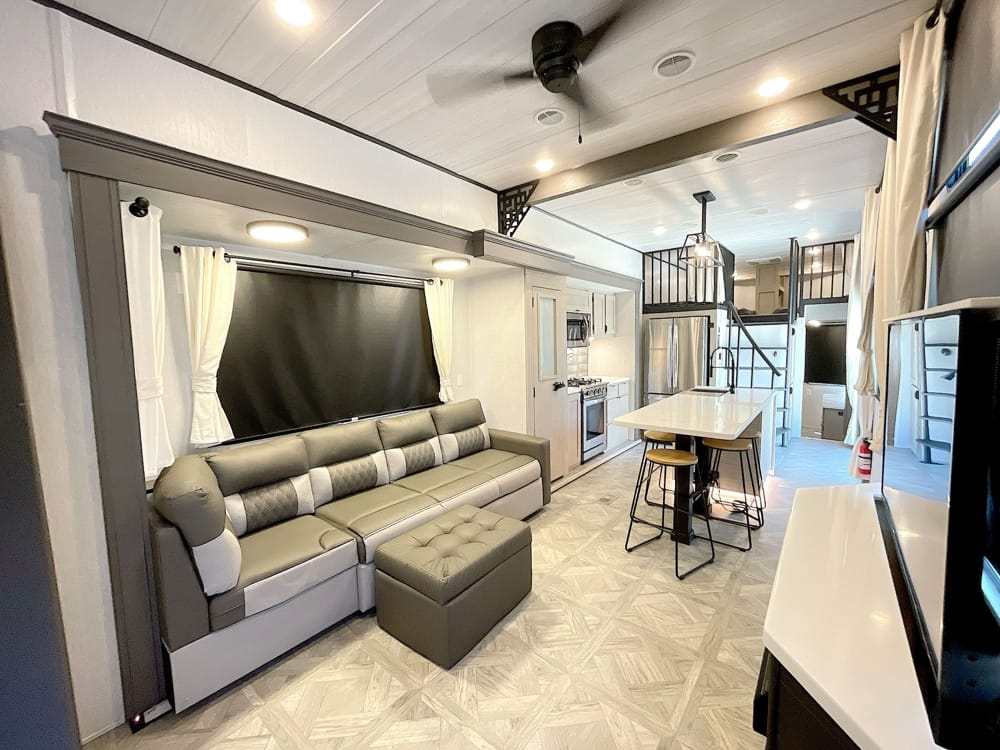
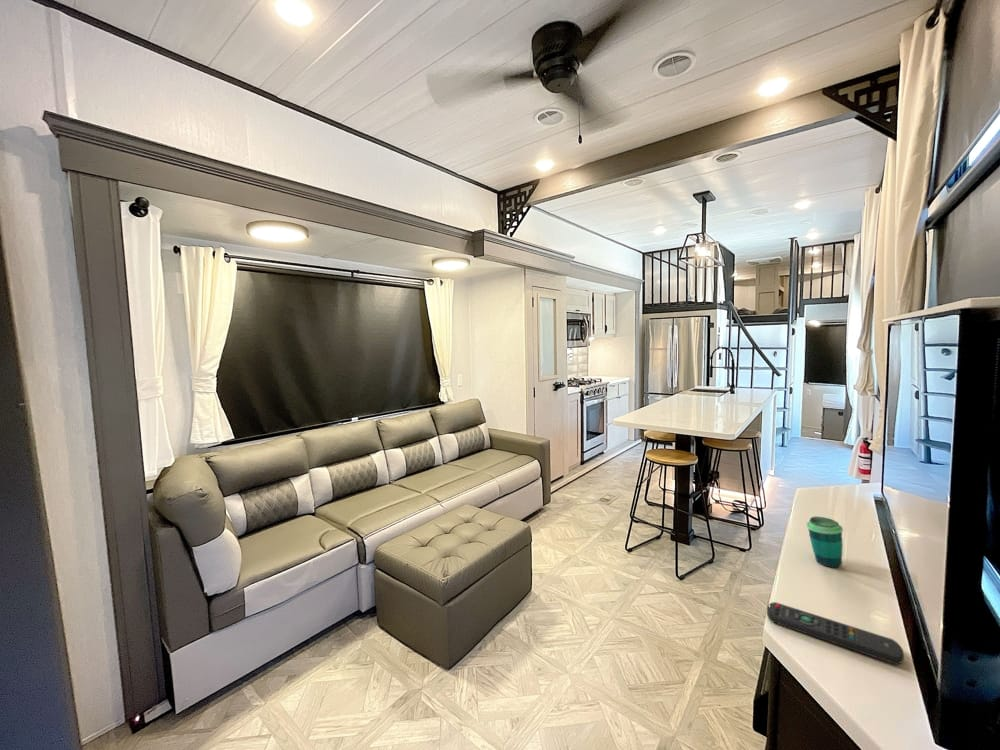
+ remote control (829, 629)
+ cup (824, 541)
